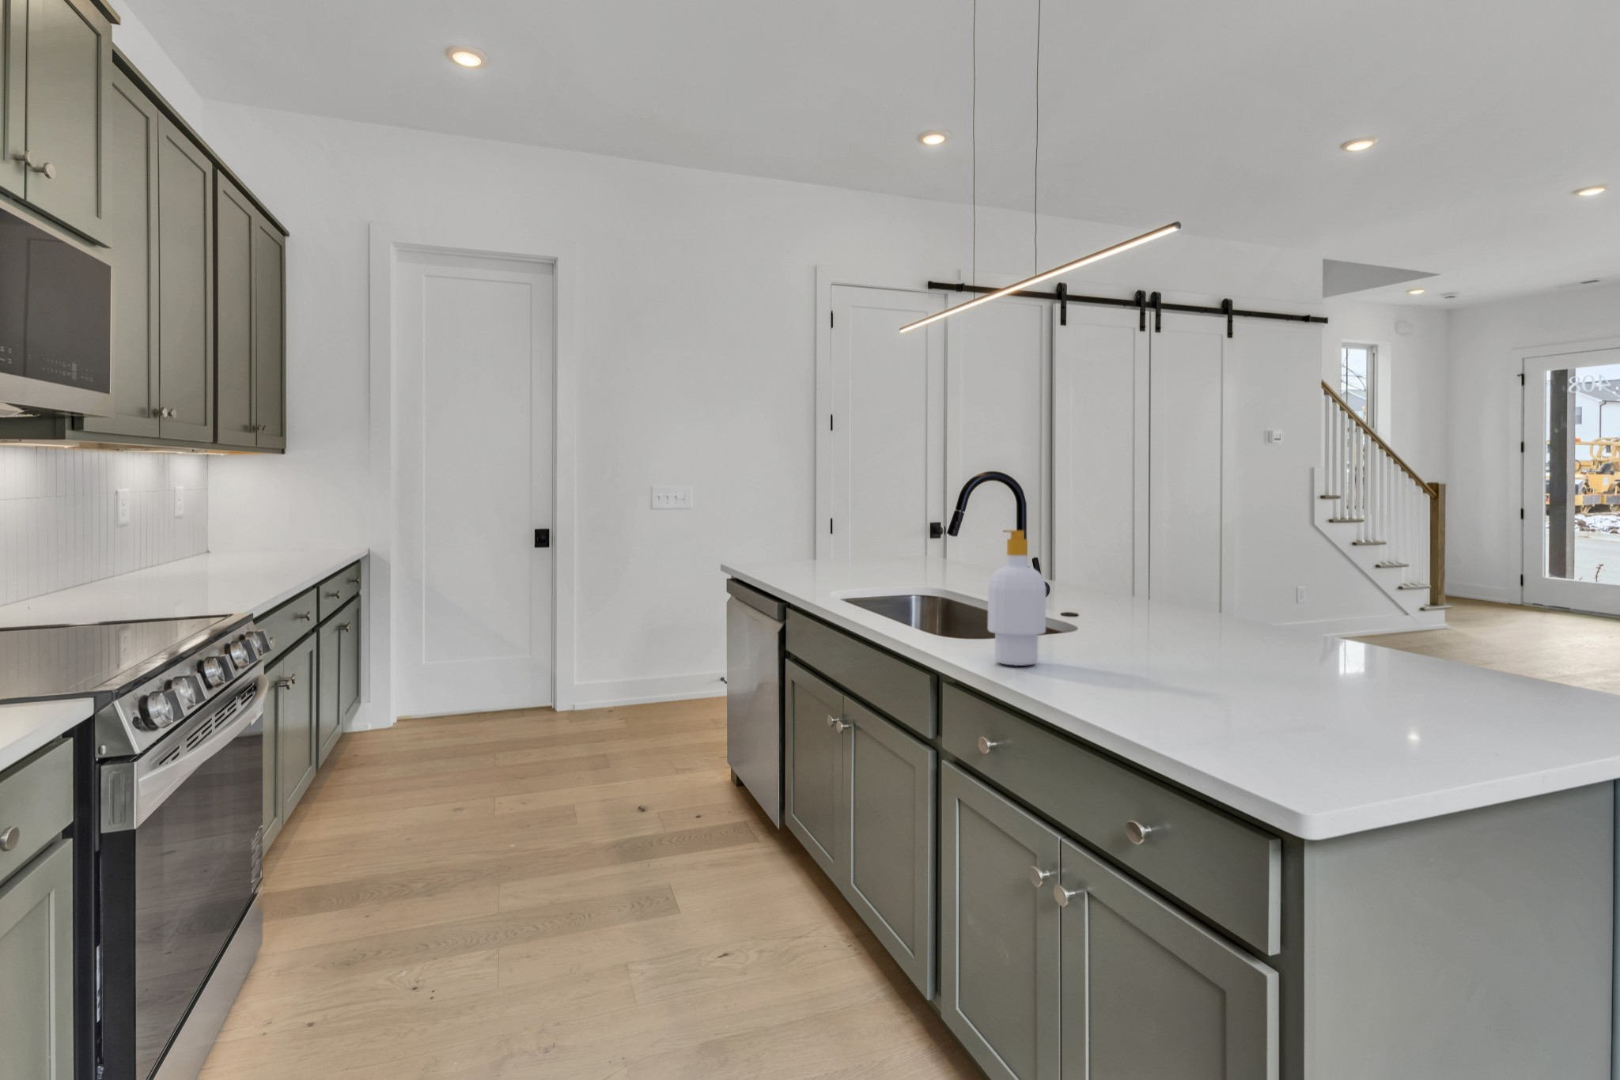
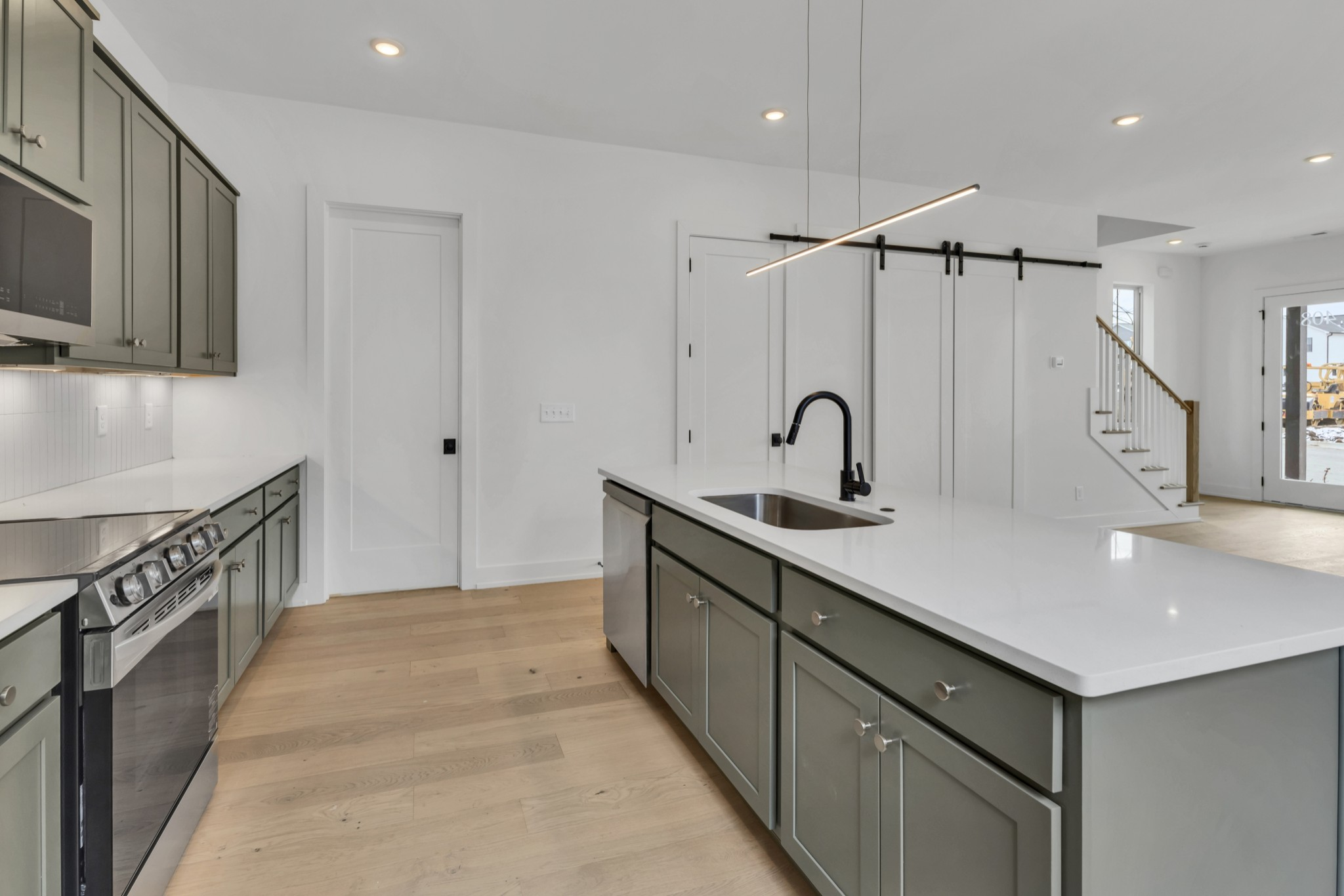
- soap bottle (1016, 597)
